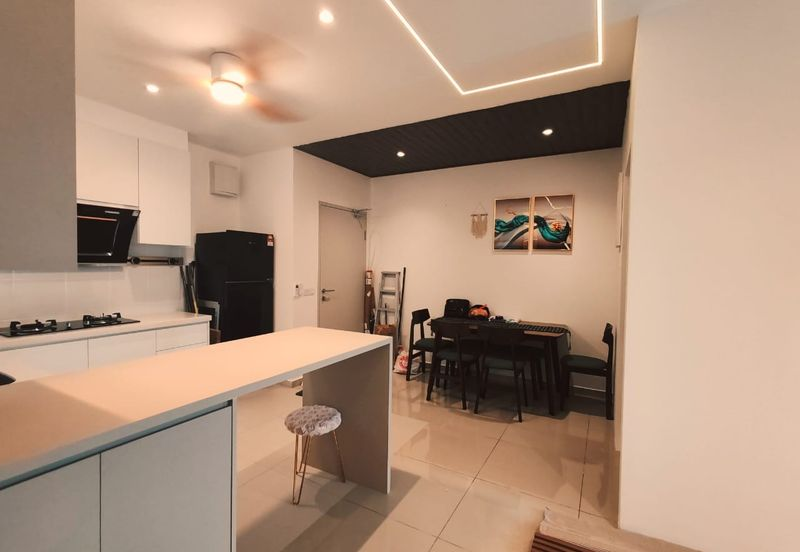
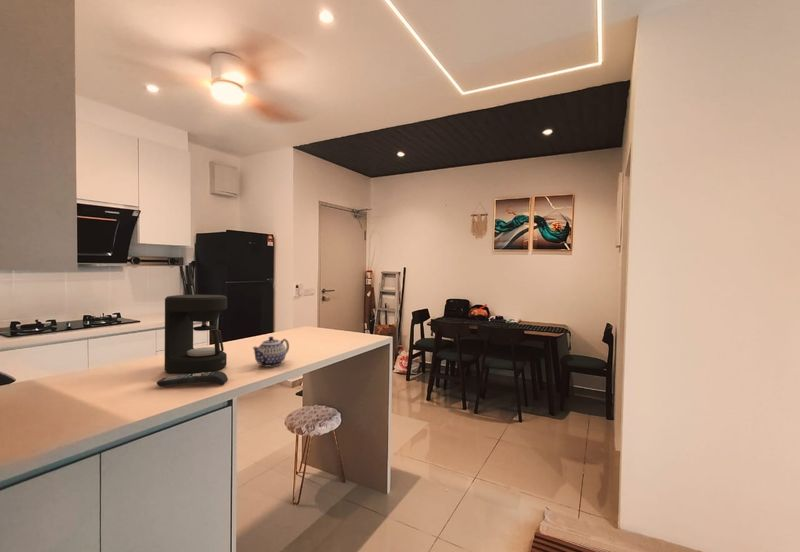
+ coffee maker (197, 330)
+ remote control (193, 378)
+ teapot (271, 350)
